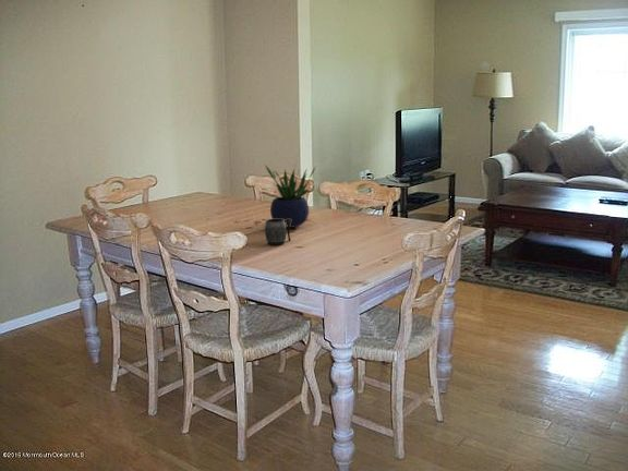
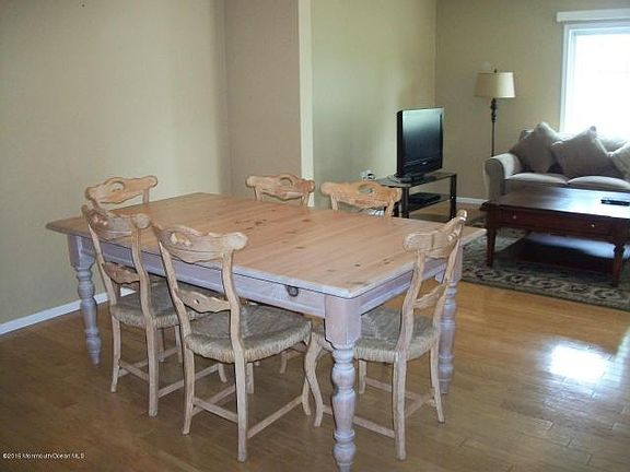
- mug (279, 231)
- potted plant (292, 194)
